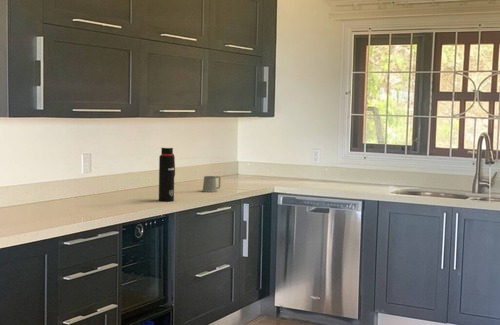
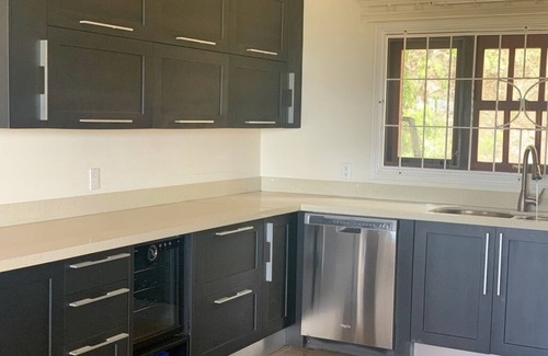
- mug (211, 183)
- water bottle (167, 174)
